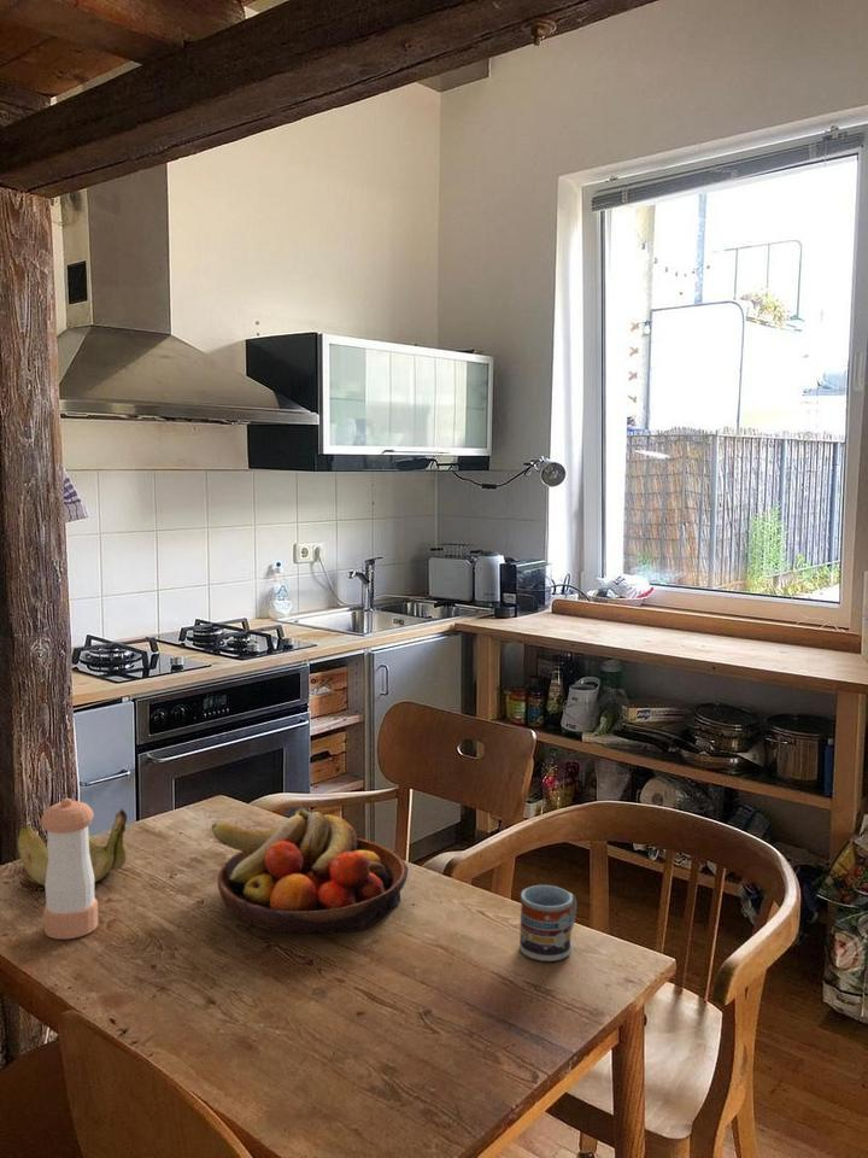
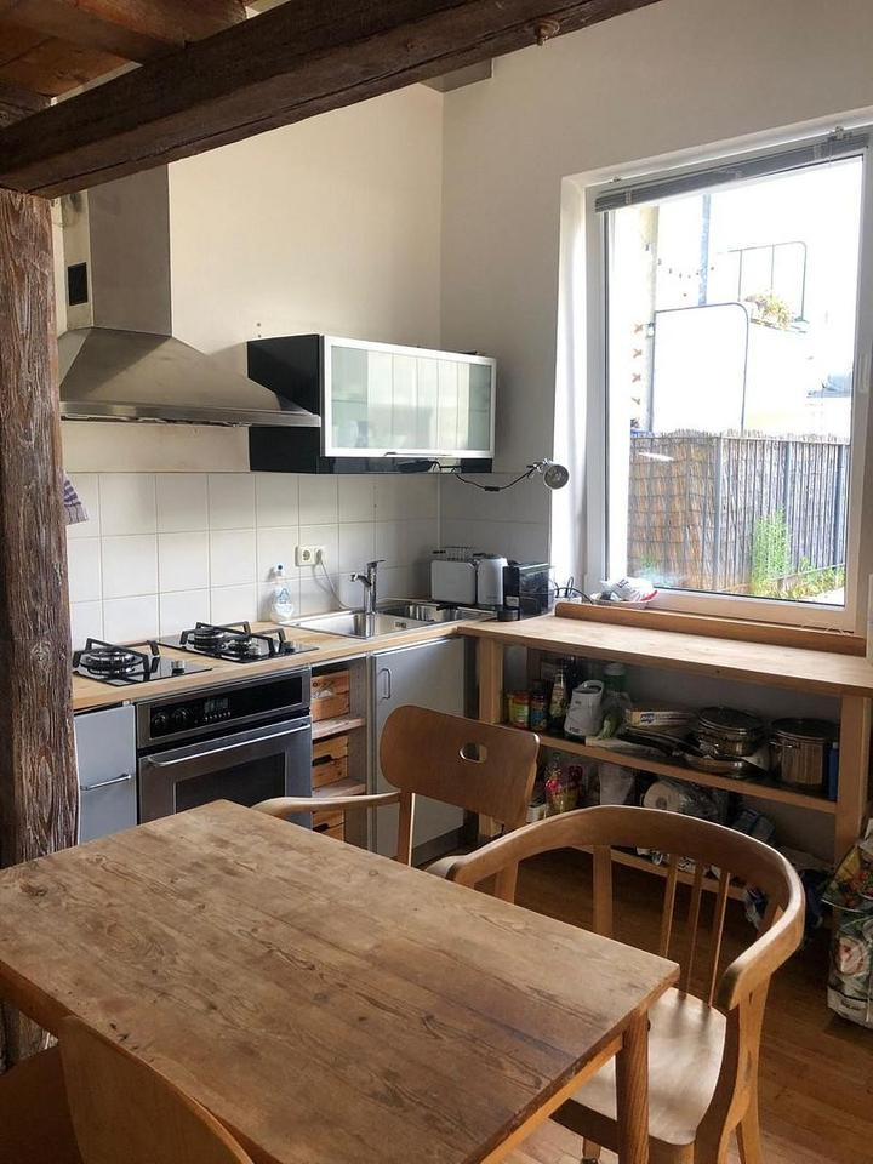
- cup (551, 918)
- banana (88, 834)
- fruit bowl (311, 862)
- pepper shaker (69, 864)
